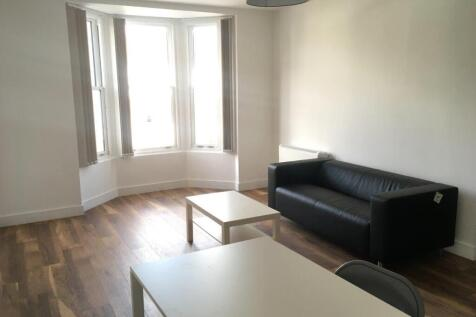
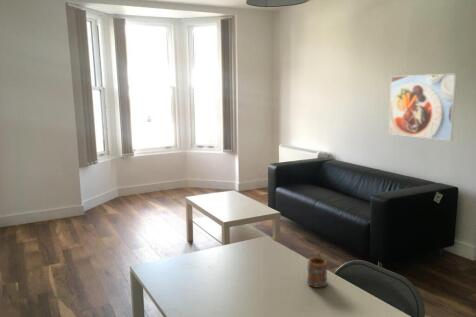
+ mug (317, 269)
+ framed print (419, 106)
